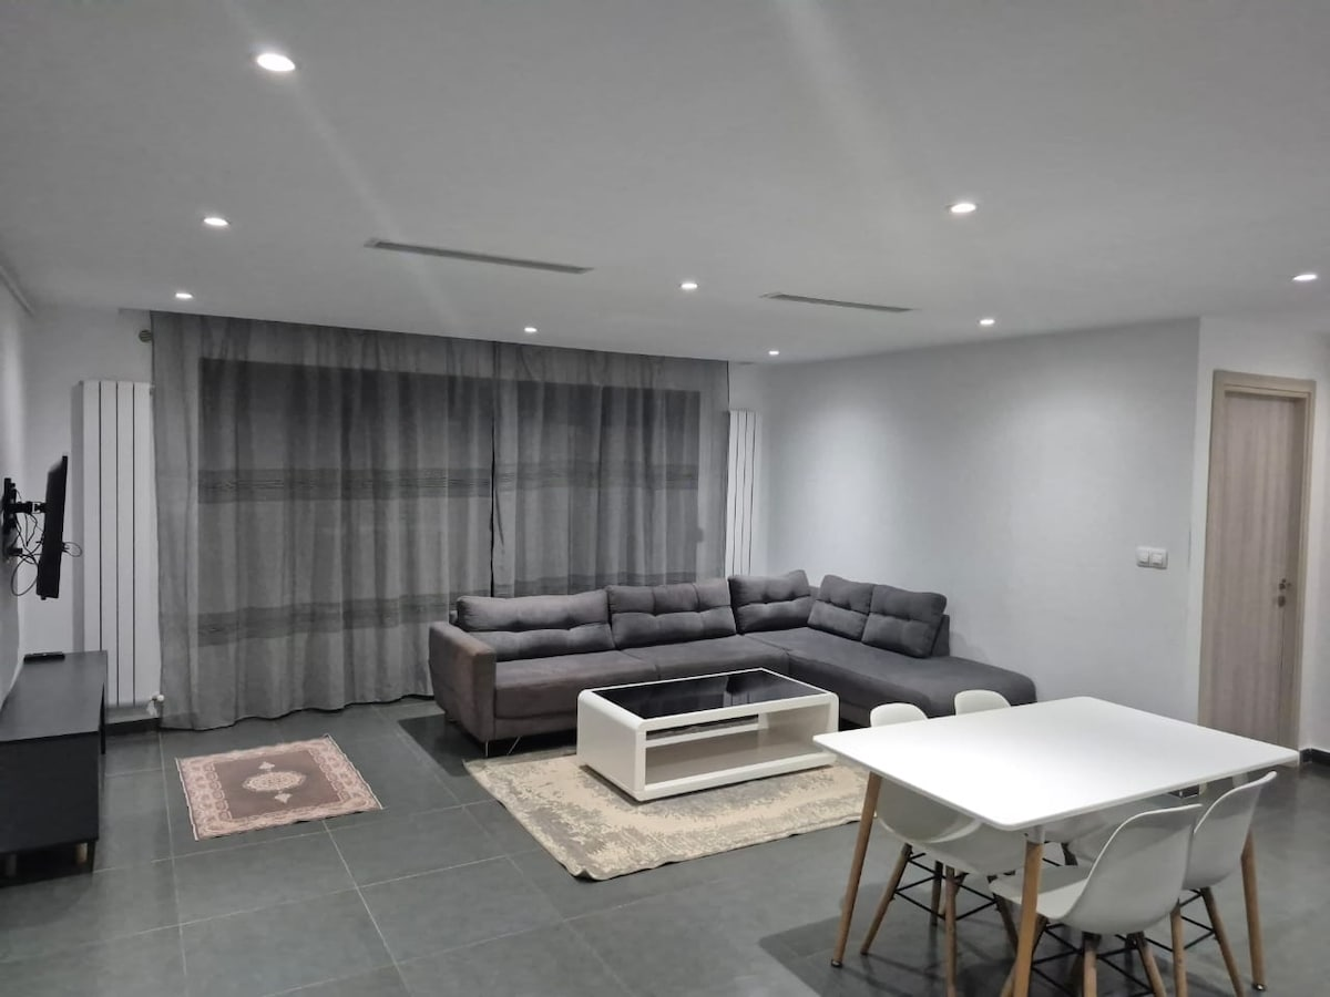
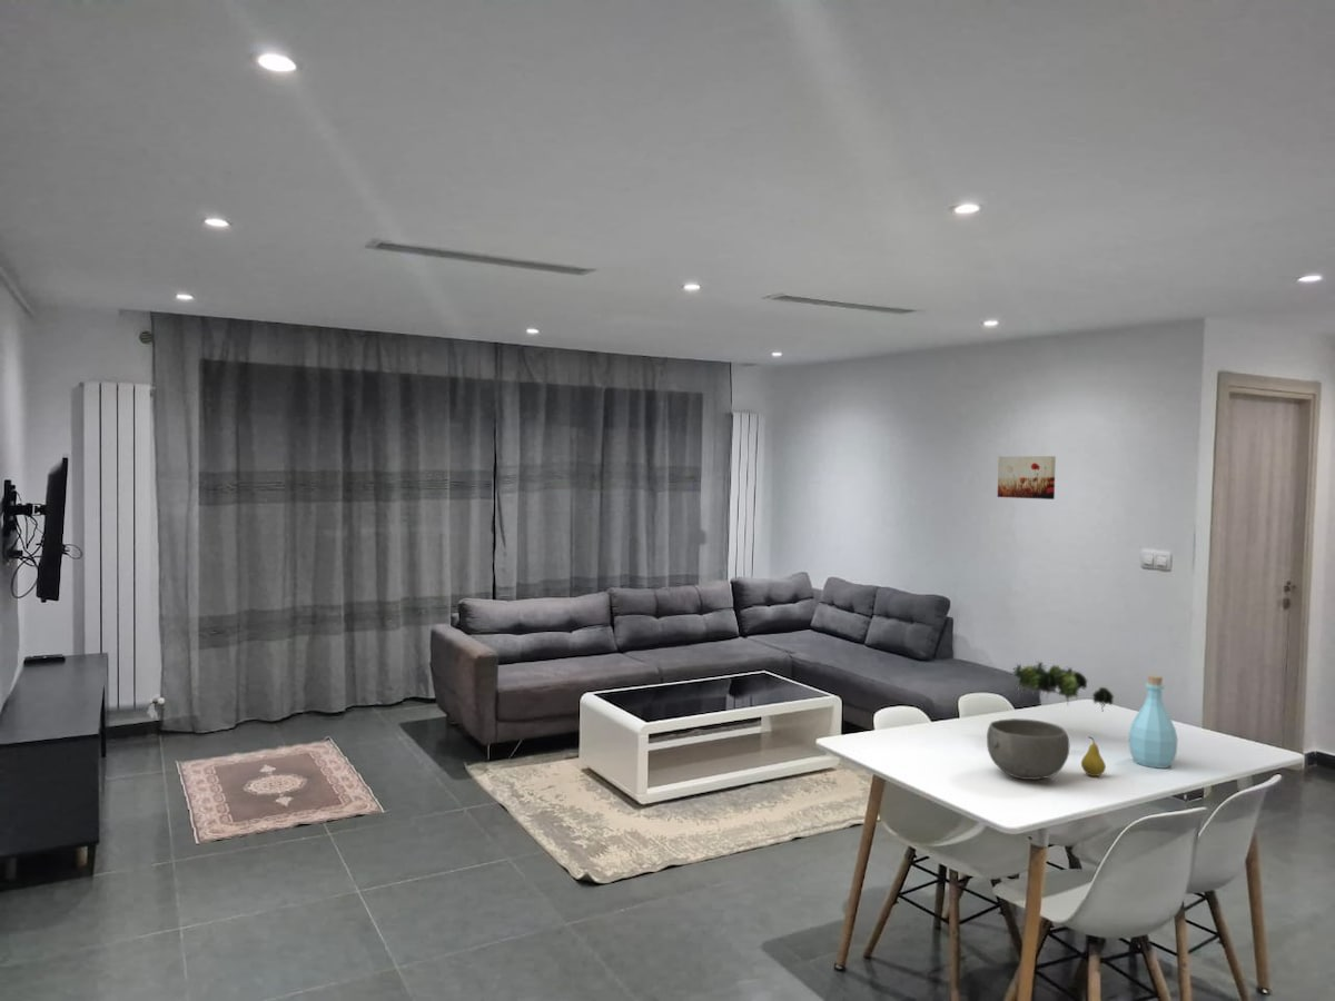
+ wall art (1025, 477)
+ bottle (1153, 720)
+ potted plant (1052, 693)
+ bowl (1026, 751)
+ fruit (1094, 755)
